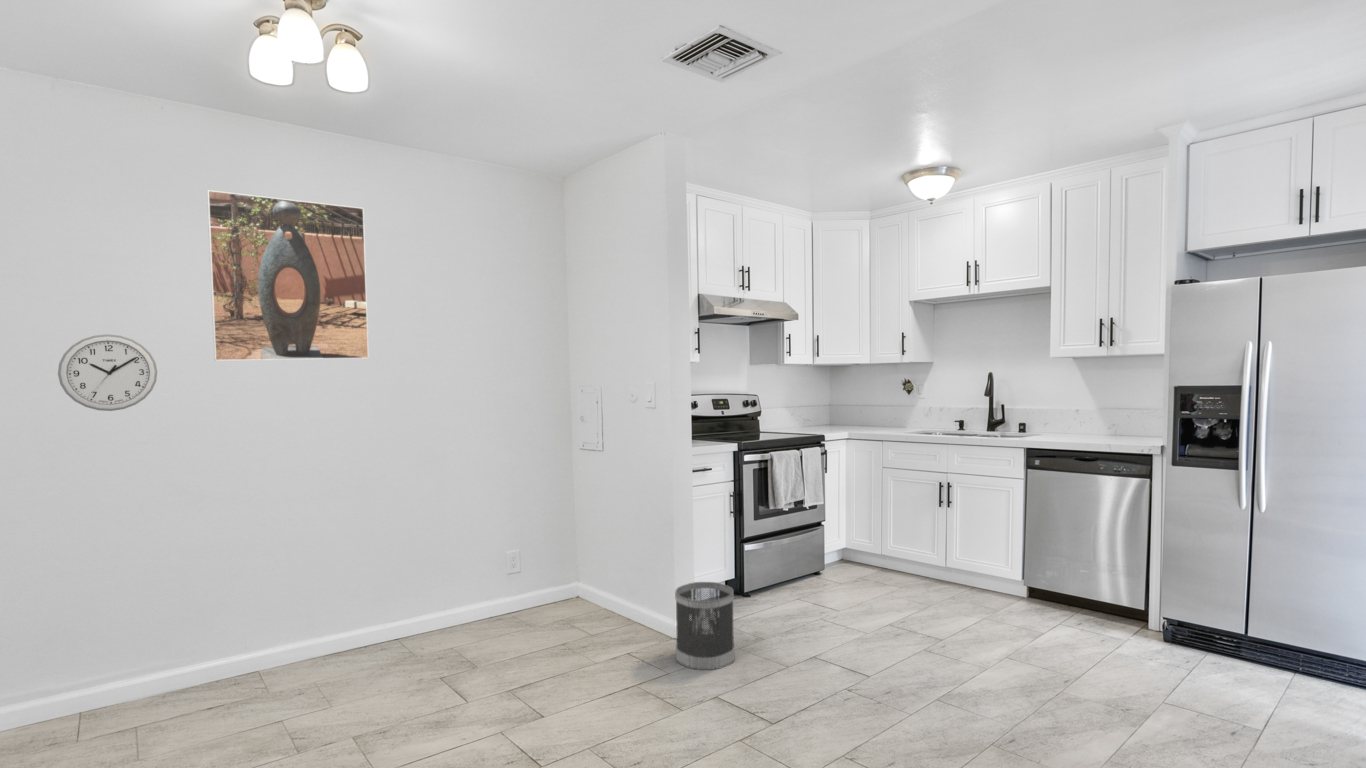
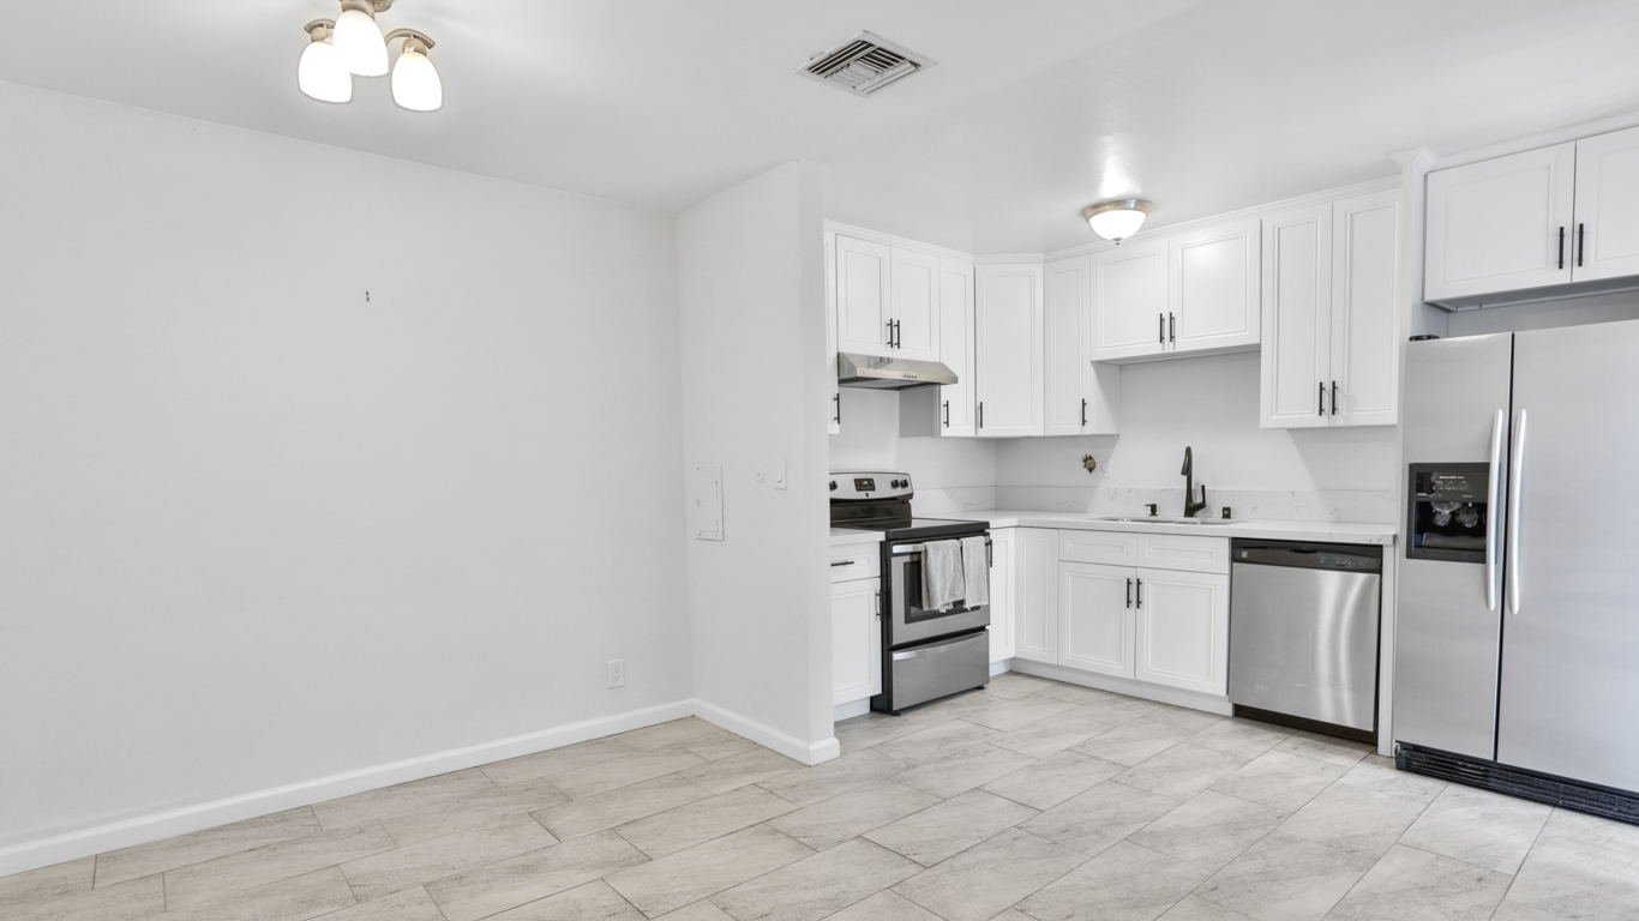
- wastebasket (705, 624)
- wall clock (109, 372)
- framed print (293, 280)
